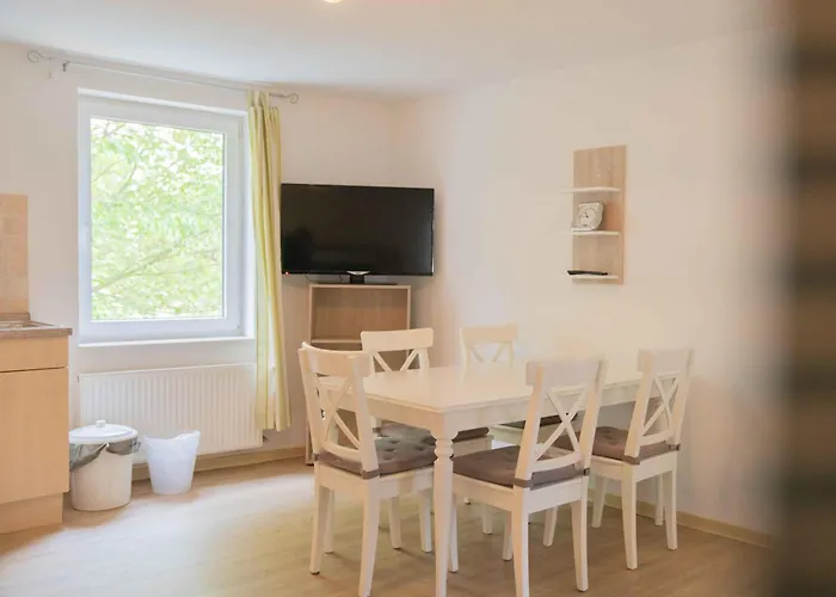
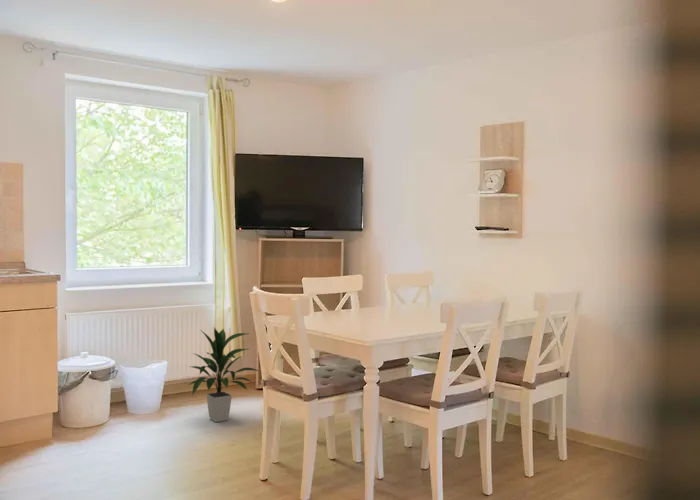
+ indoor plant (219, 371)
